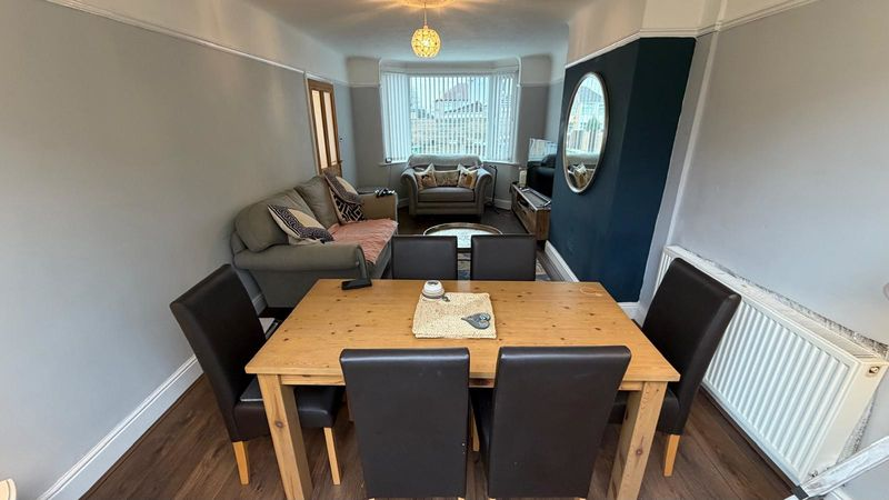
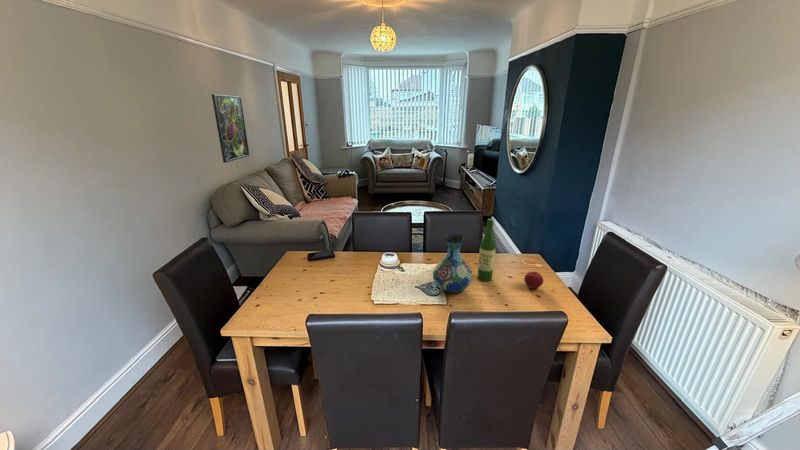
+ apple (533, 279)
+ wine bottle (487, 249)
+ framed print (232, 128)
+ vase (453, 263)
